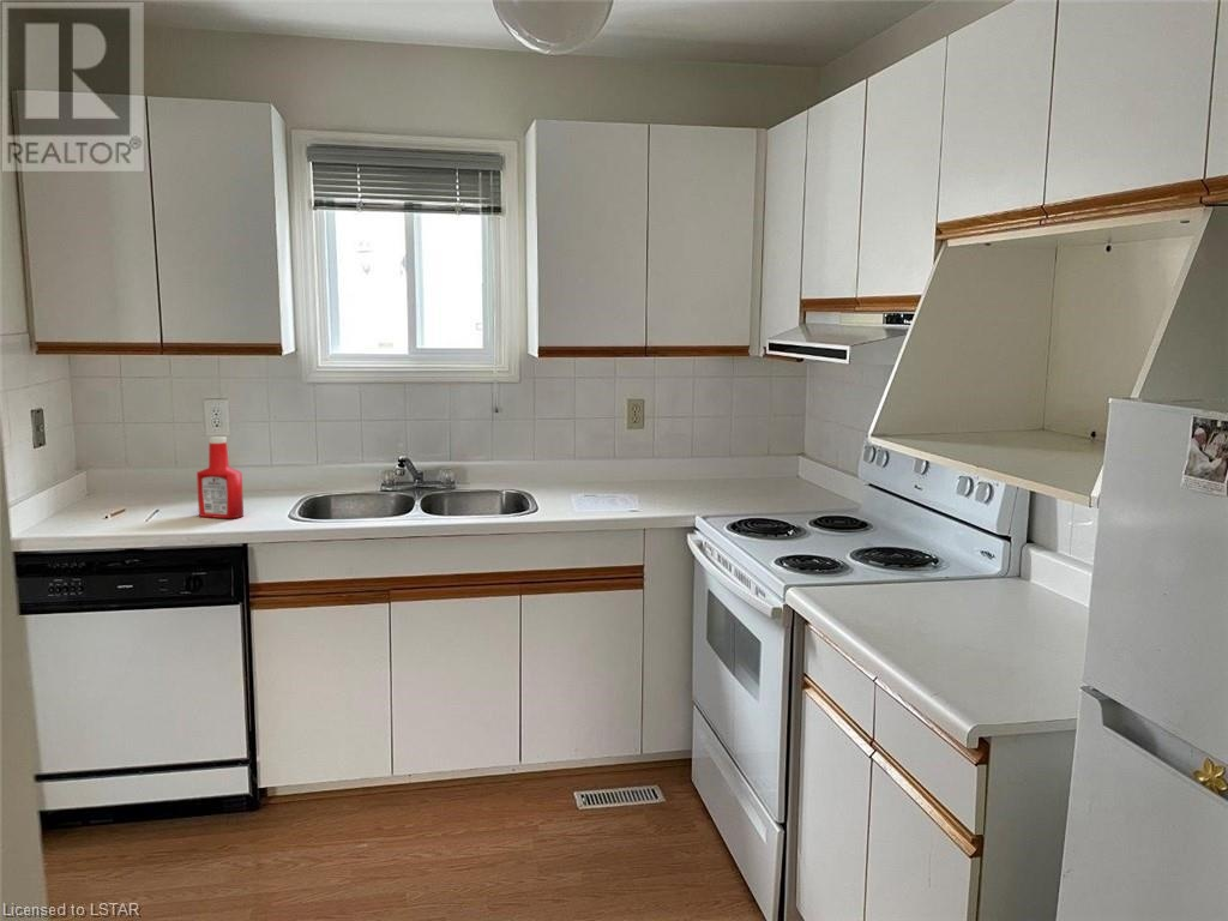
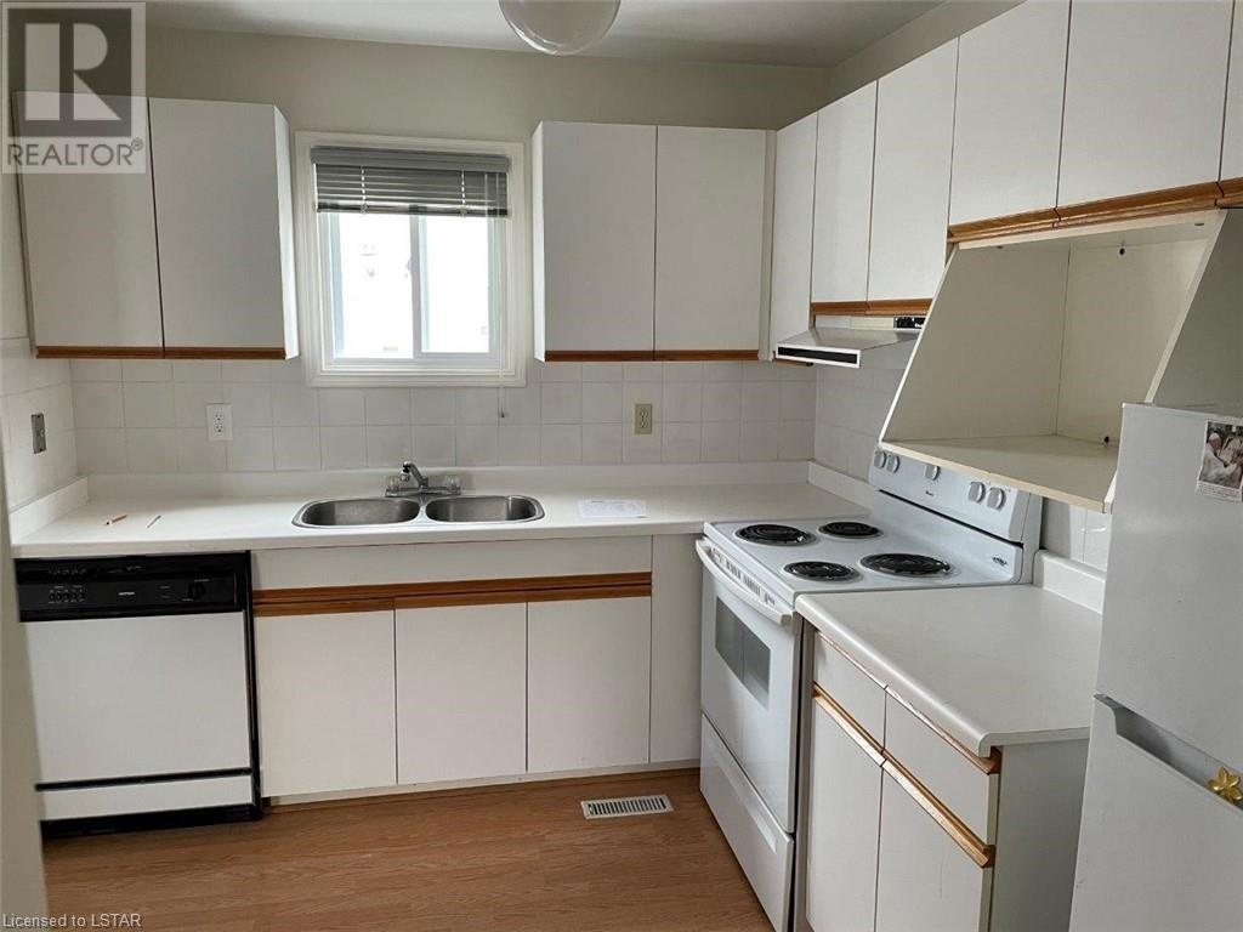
- soap bottle (218, 476)
